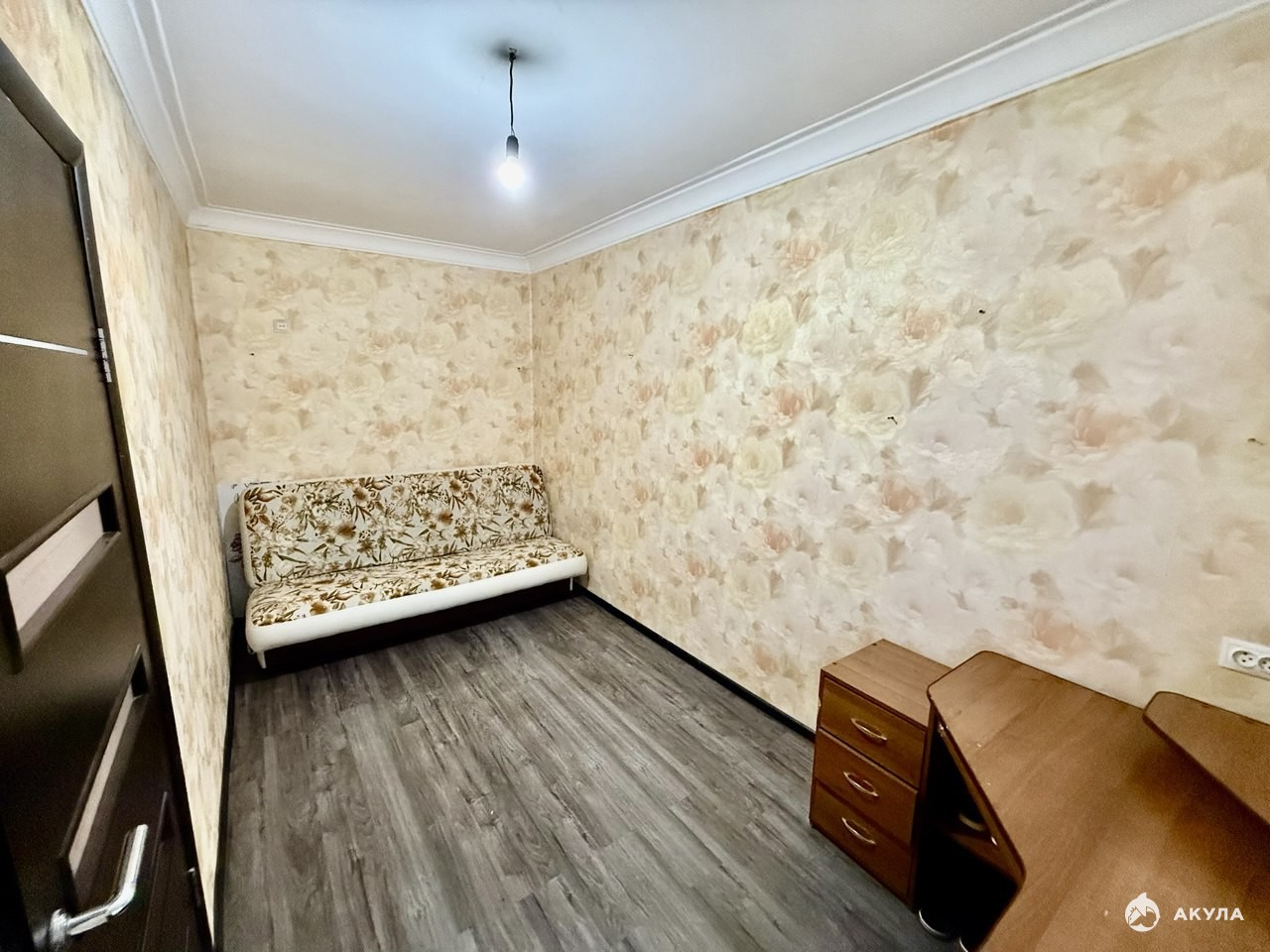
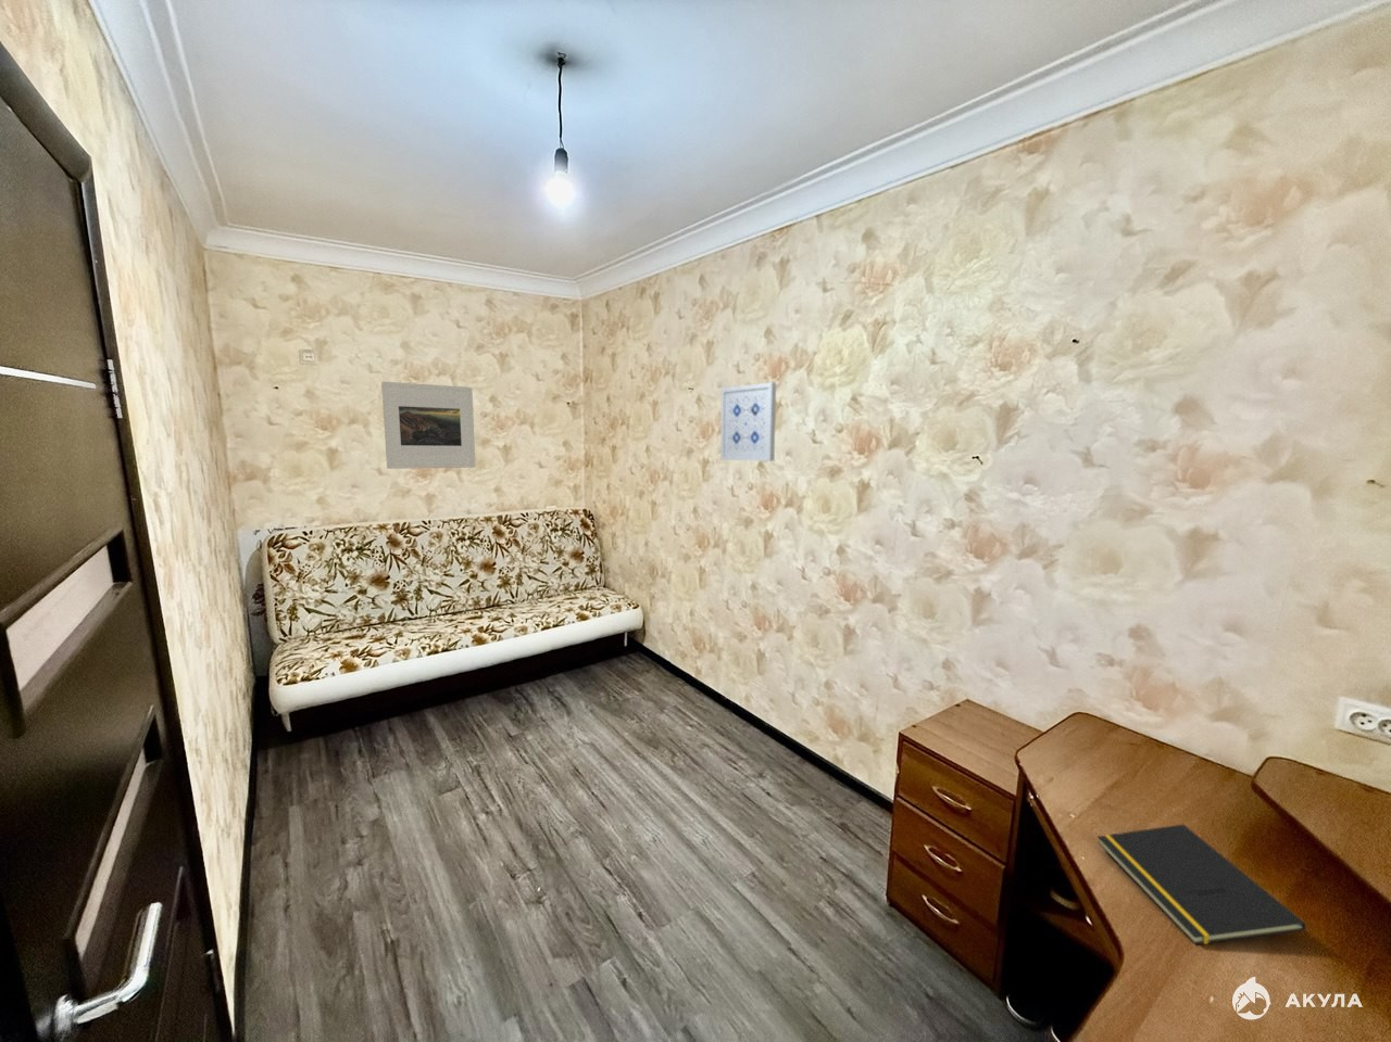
+ notepad (1188, 877)
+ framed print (430, 427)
+ wall art (747, 424)
